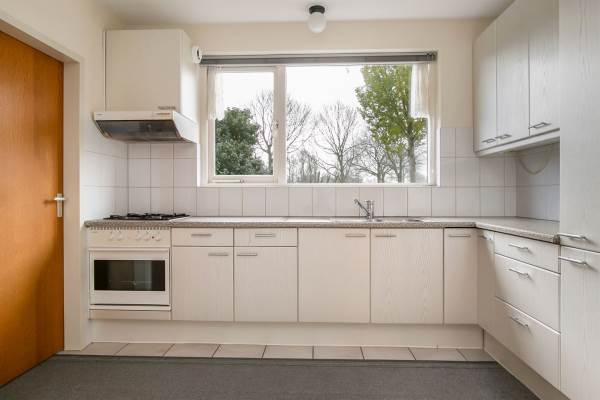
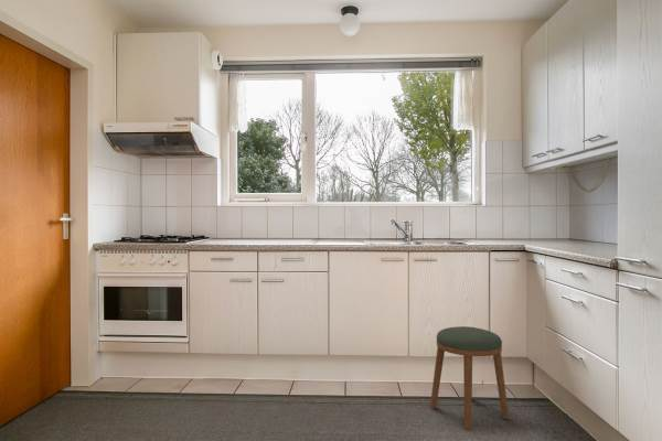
+ stool (468, 372)
